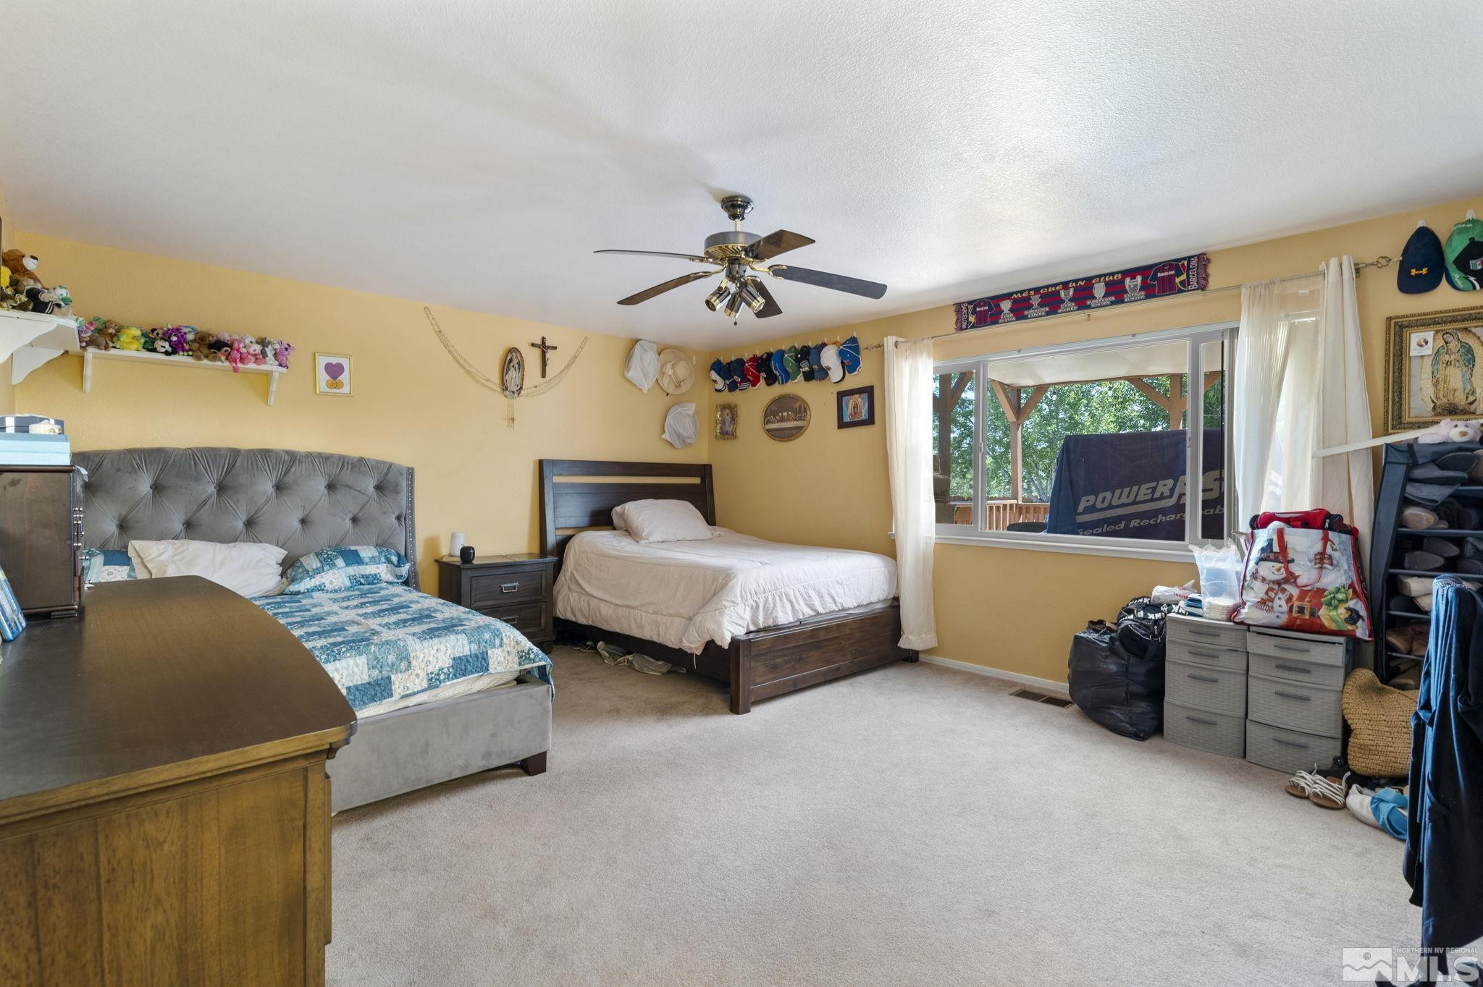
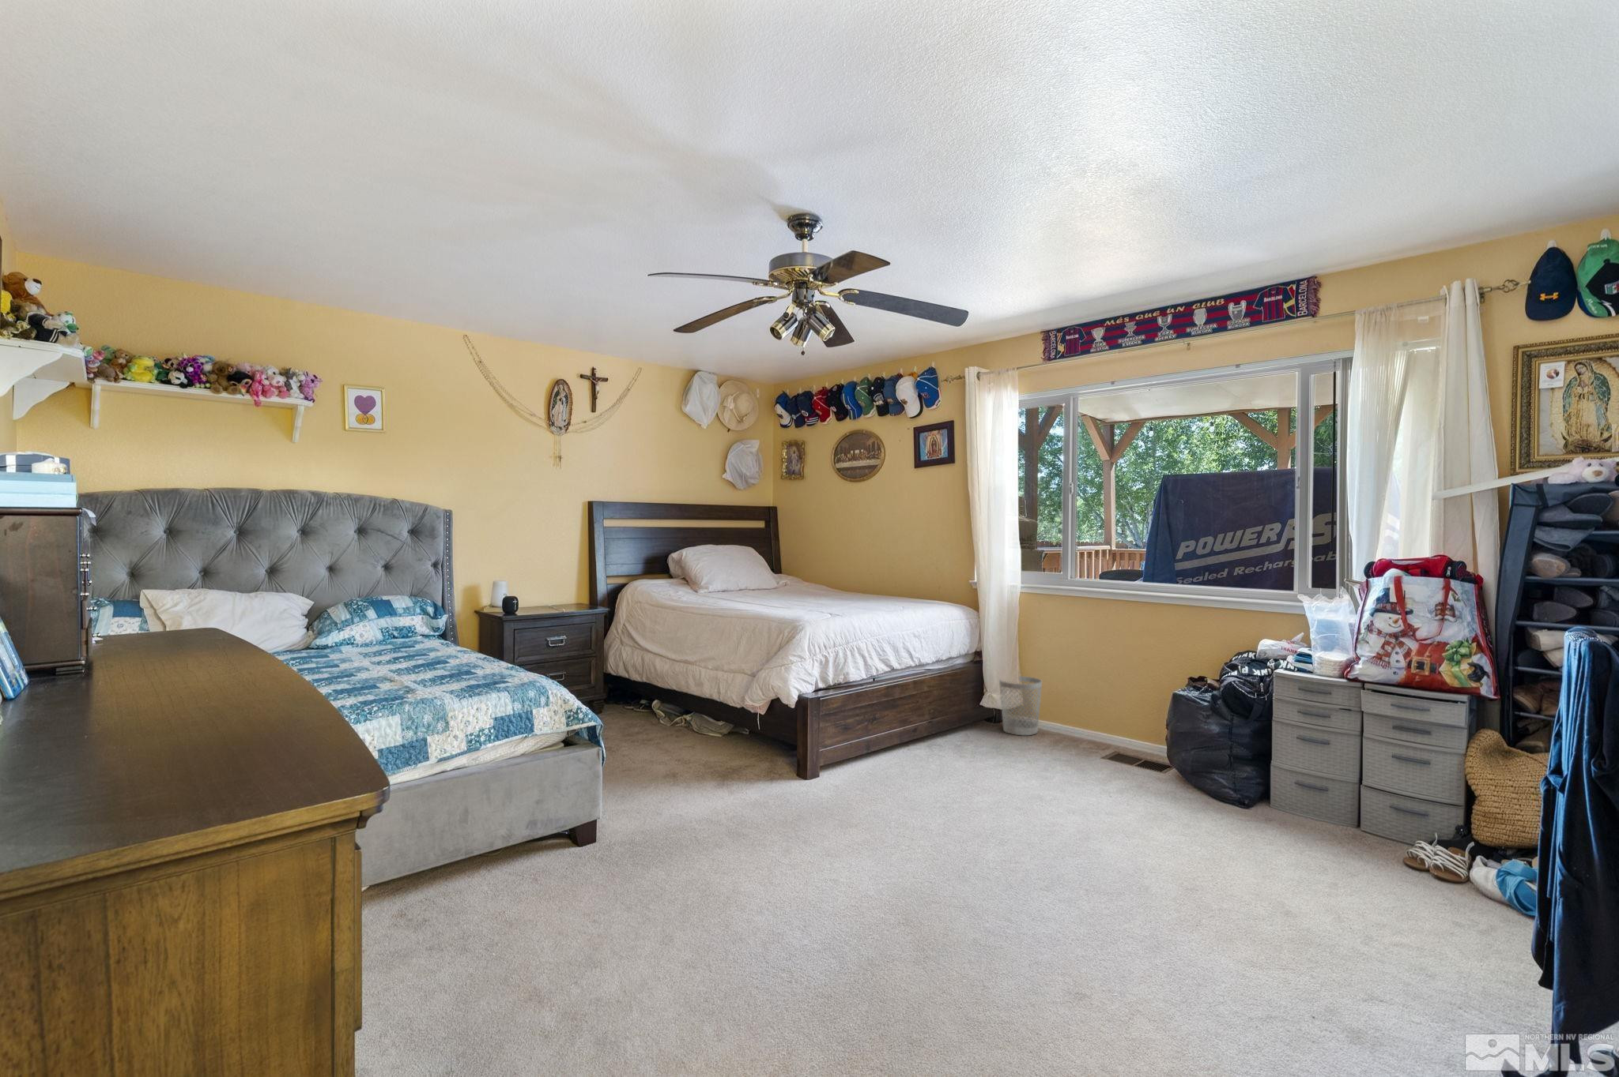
+ wastebasket (1020, 706)
